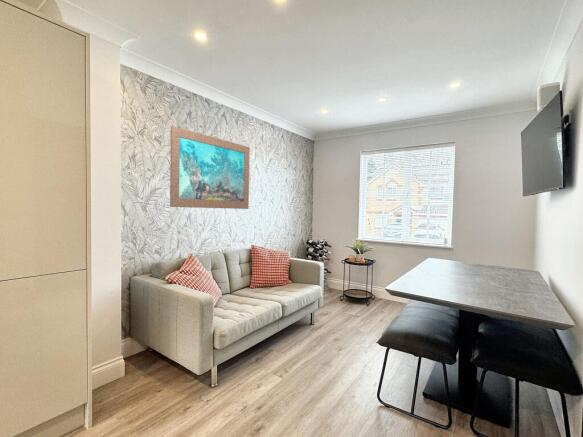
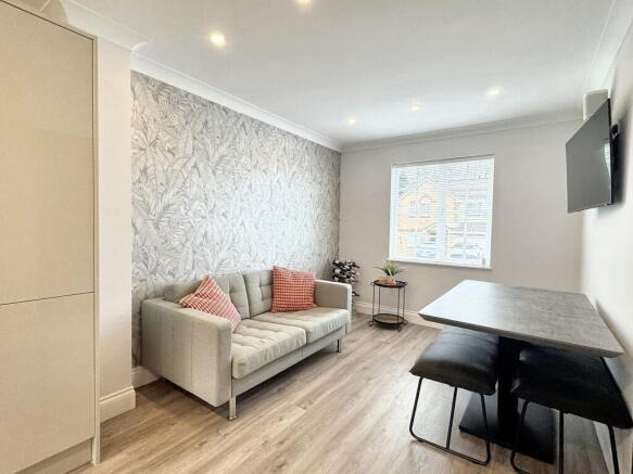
- wall art (215, 173)
